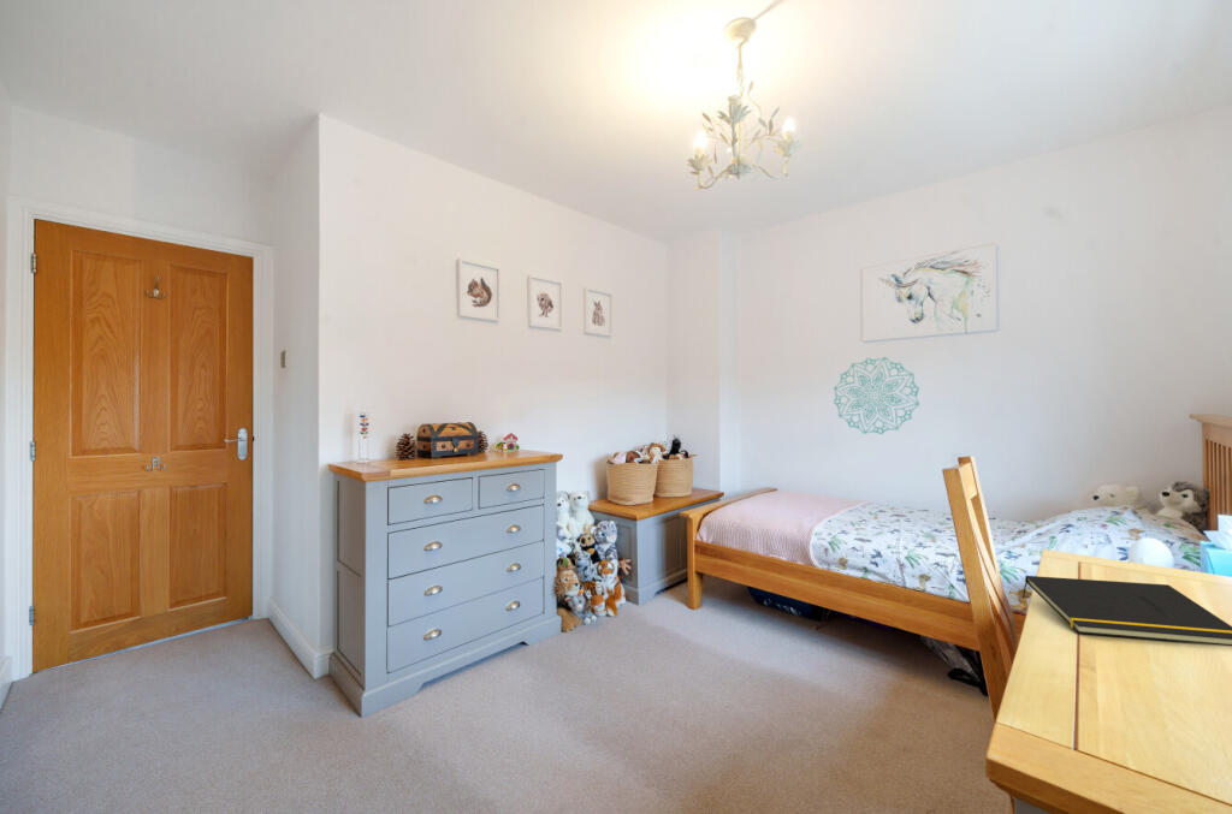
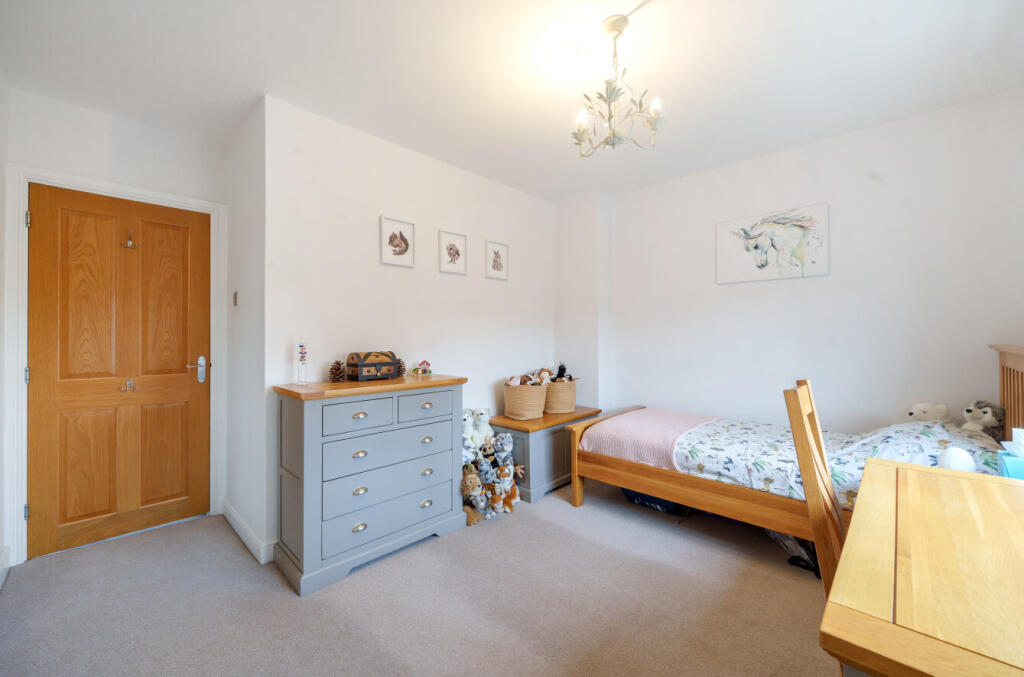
- notepad (1125, 607)
- wall decoration (873, 397)
